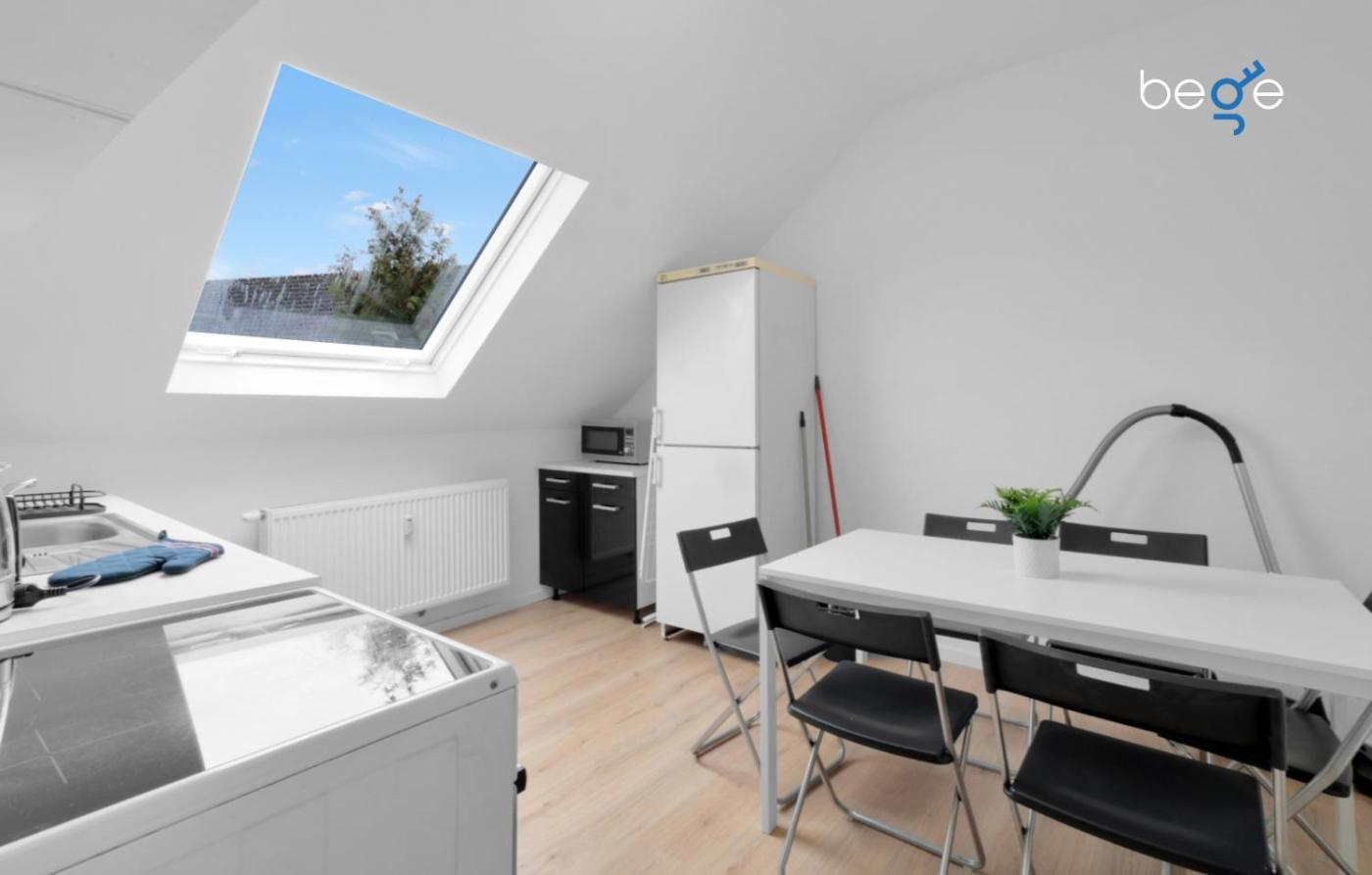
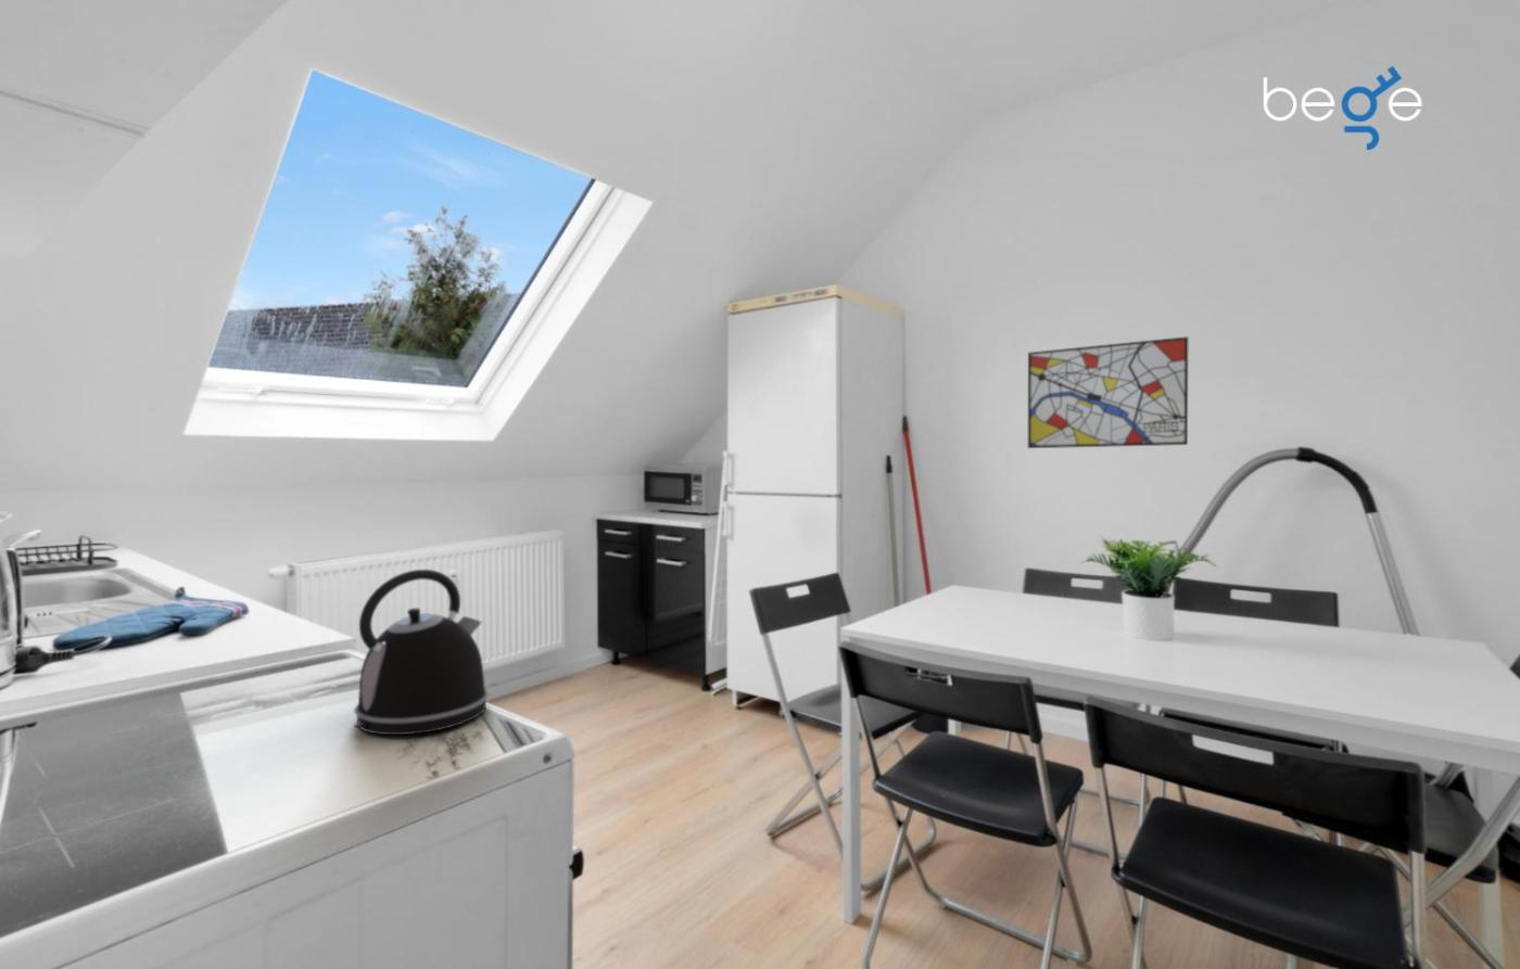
+ kettle (421, 641)
+ wall art (1103, 395)
